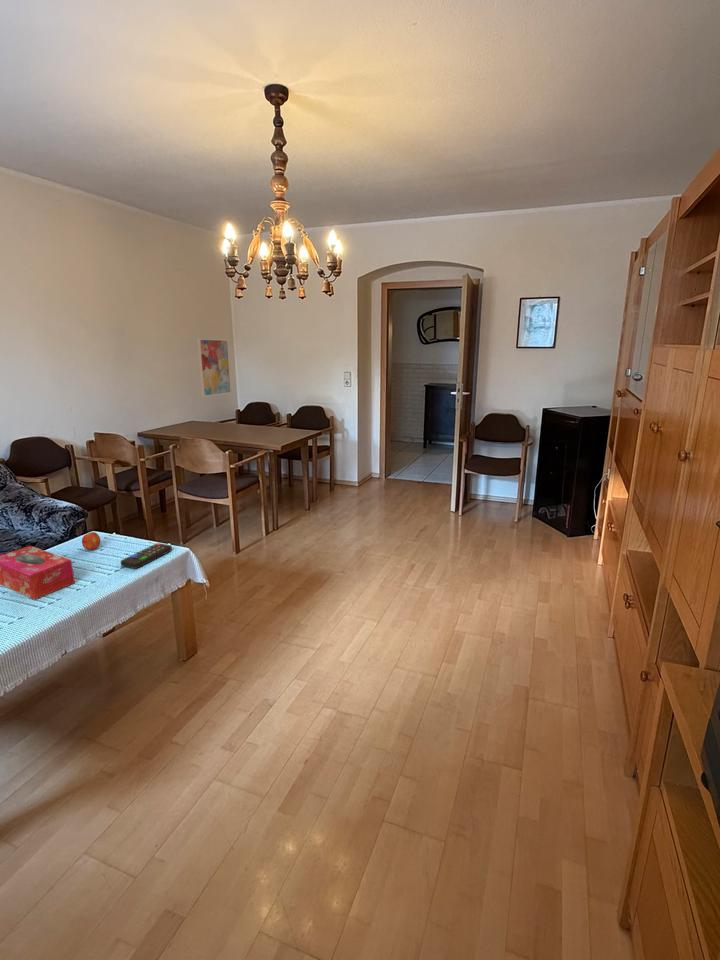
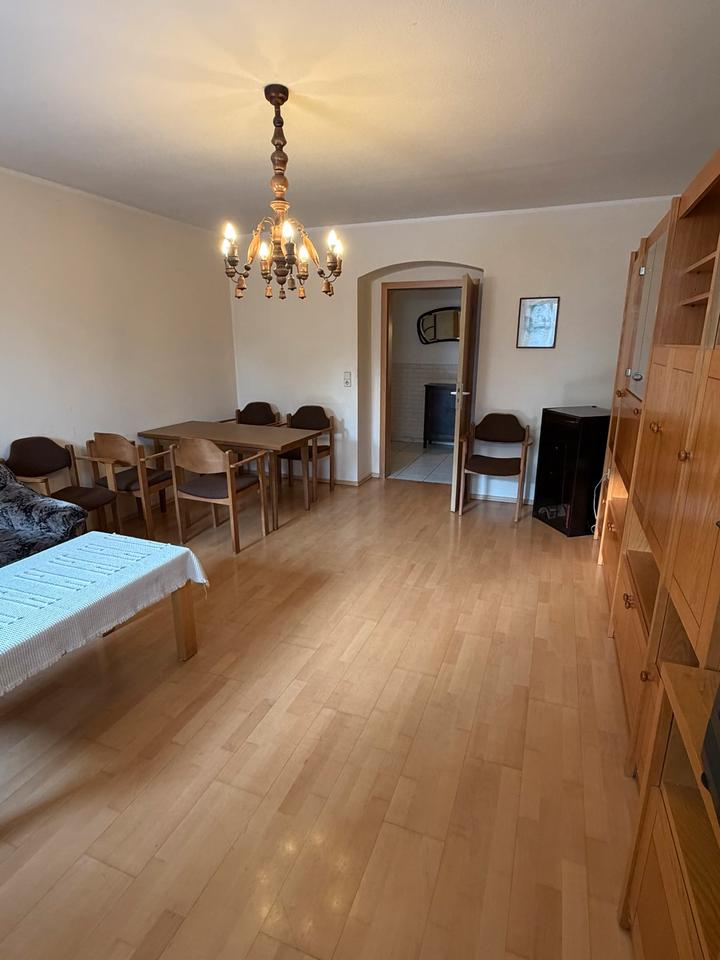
- fruit (91, 540)
- tissue box (32, 570)
- wall art (215, 367)
- remote control (147, 555)
